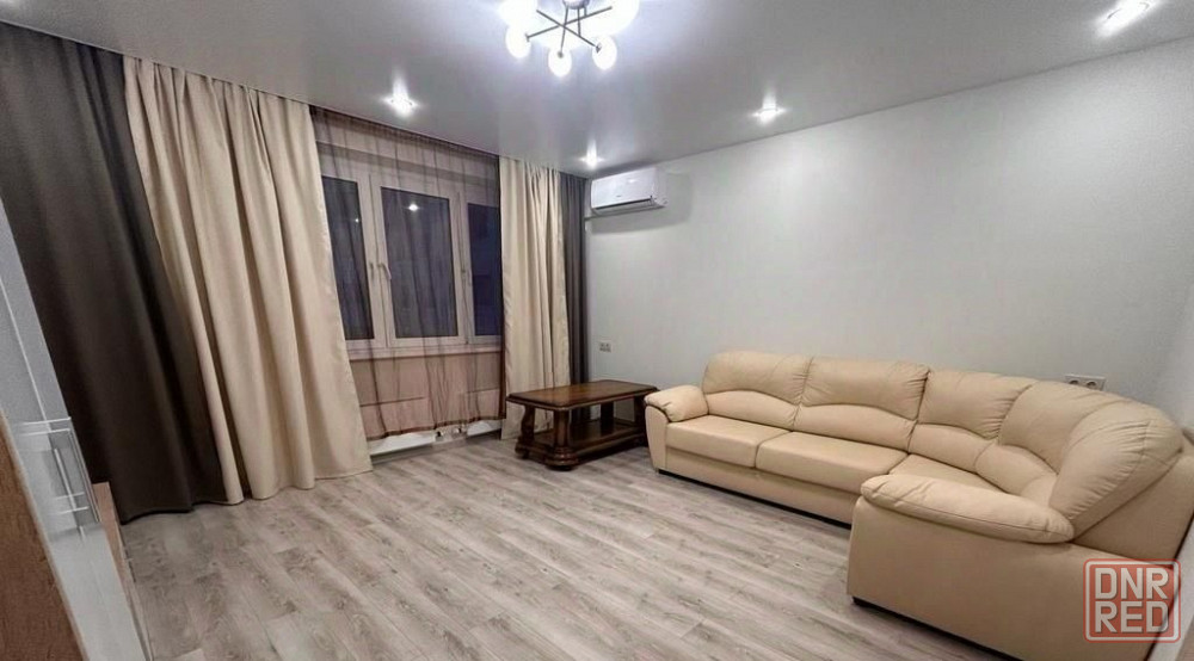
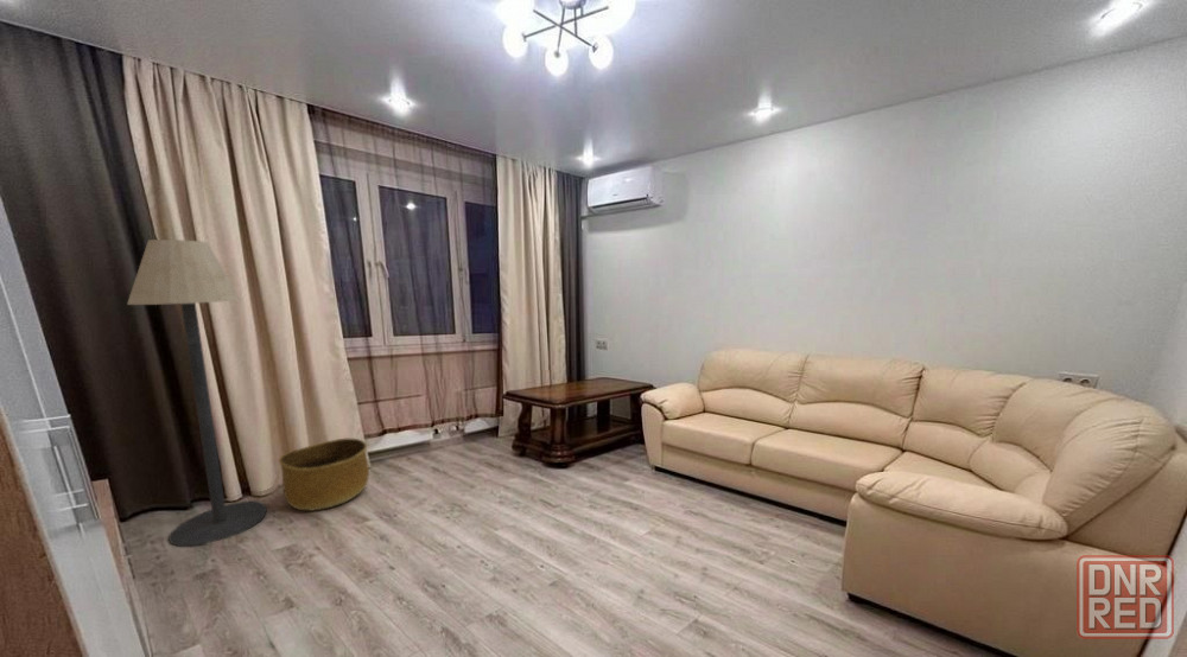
+ floor lamp (201, 389)
+ basket (328, 473)
